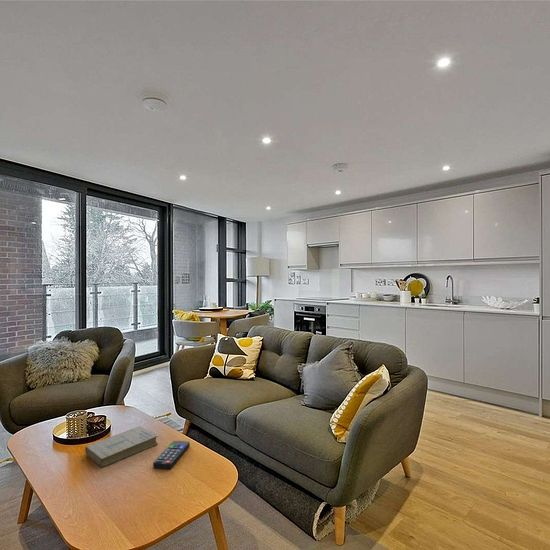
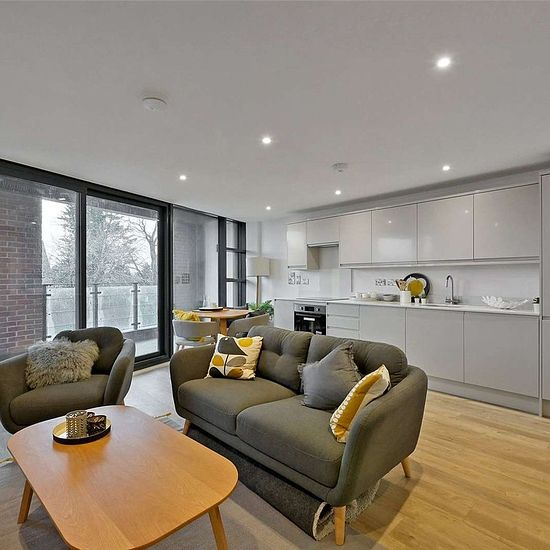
- book (122, 444)
- remote control (172, 453)
